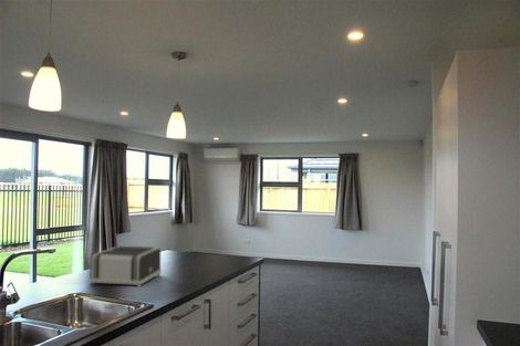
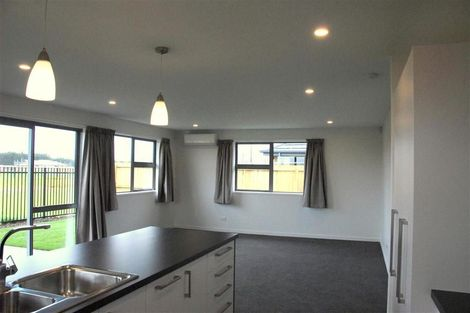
- toaster (124, 264)
